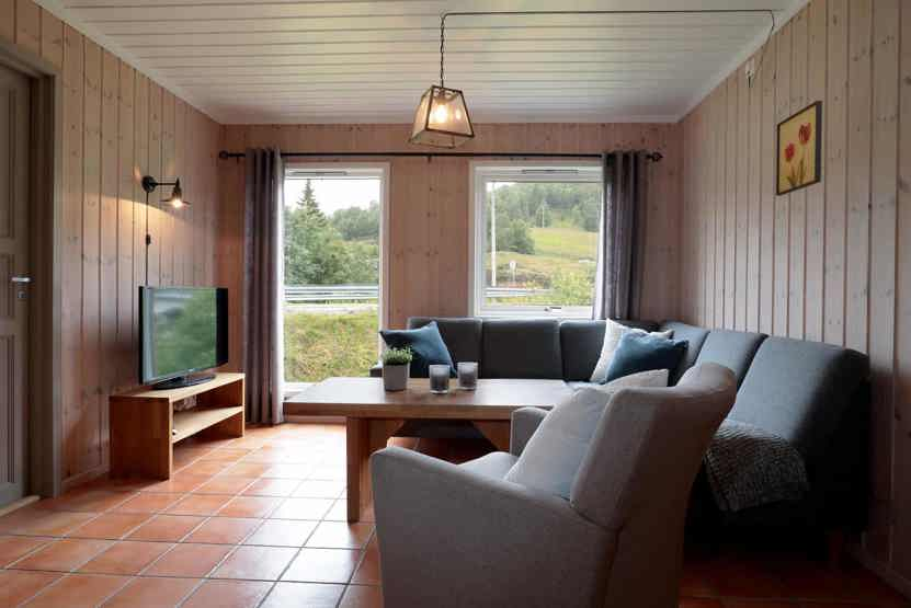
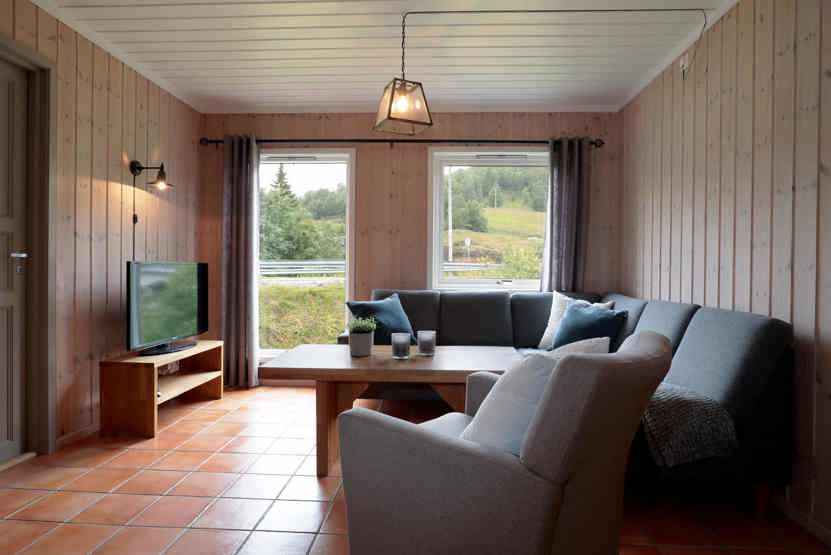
- wall art (799, 151)
